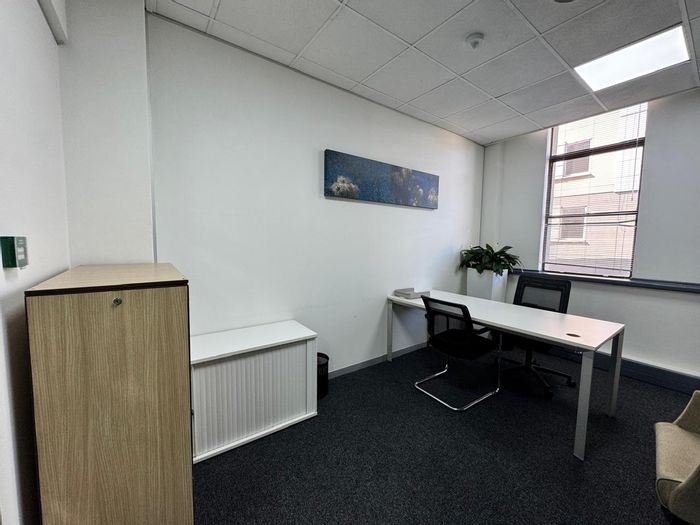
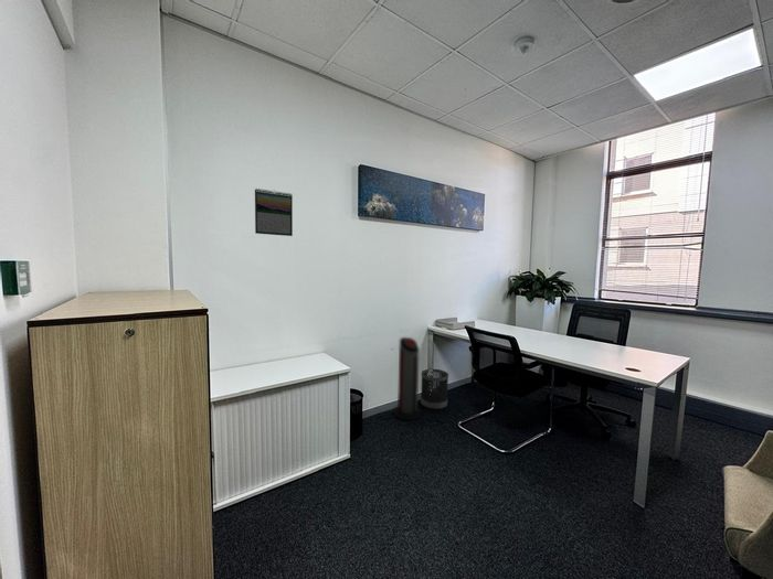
+ wastebasket (434, 388)
+ air purifier (407, 376)
+ calendar (274, 212)
